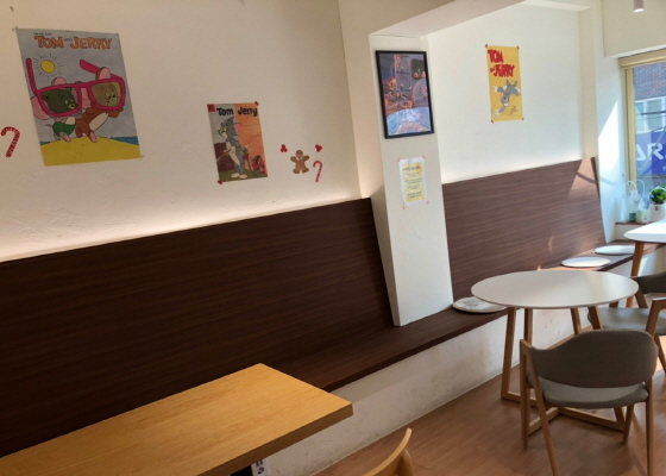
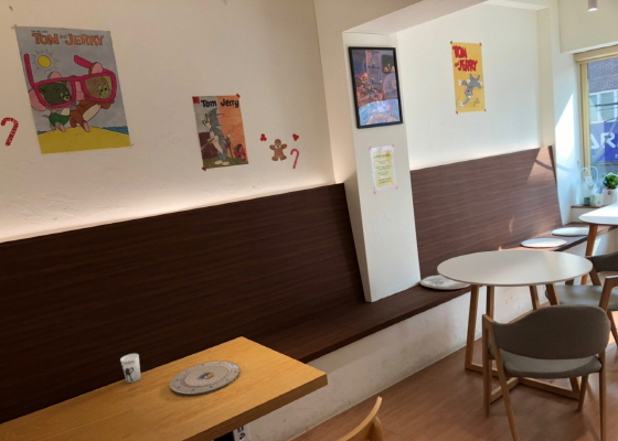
+ plate (205, 377)
+ cup (131, 368)
